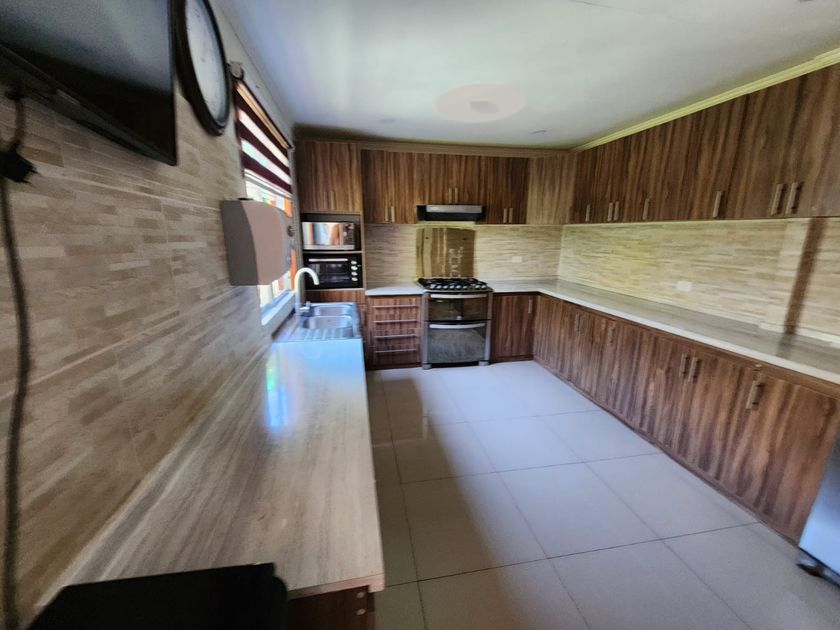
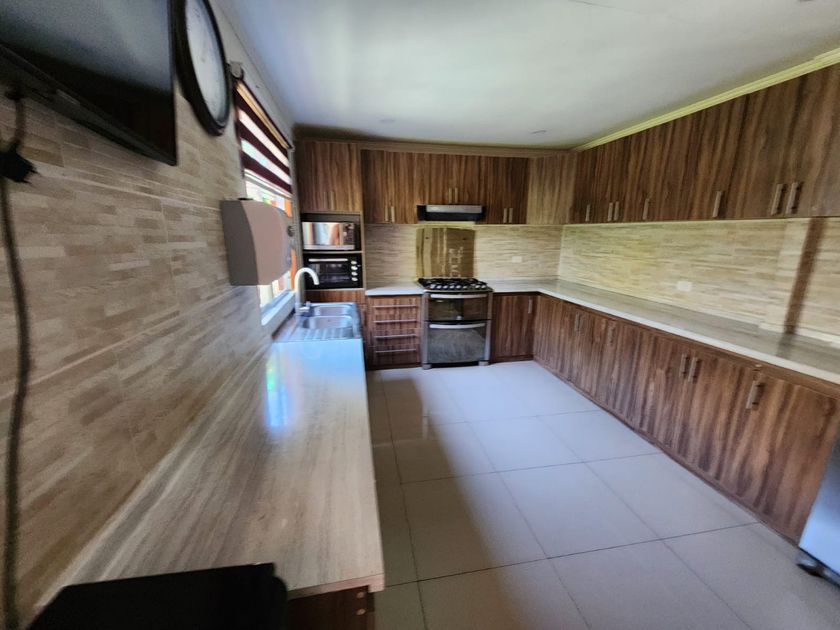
- ceiling light (479, 100)
